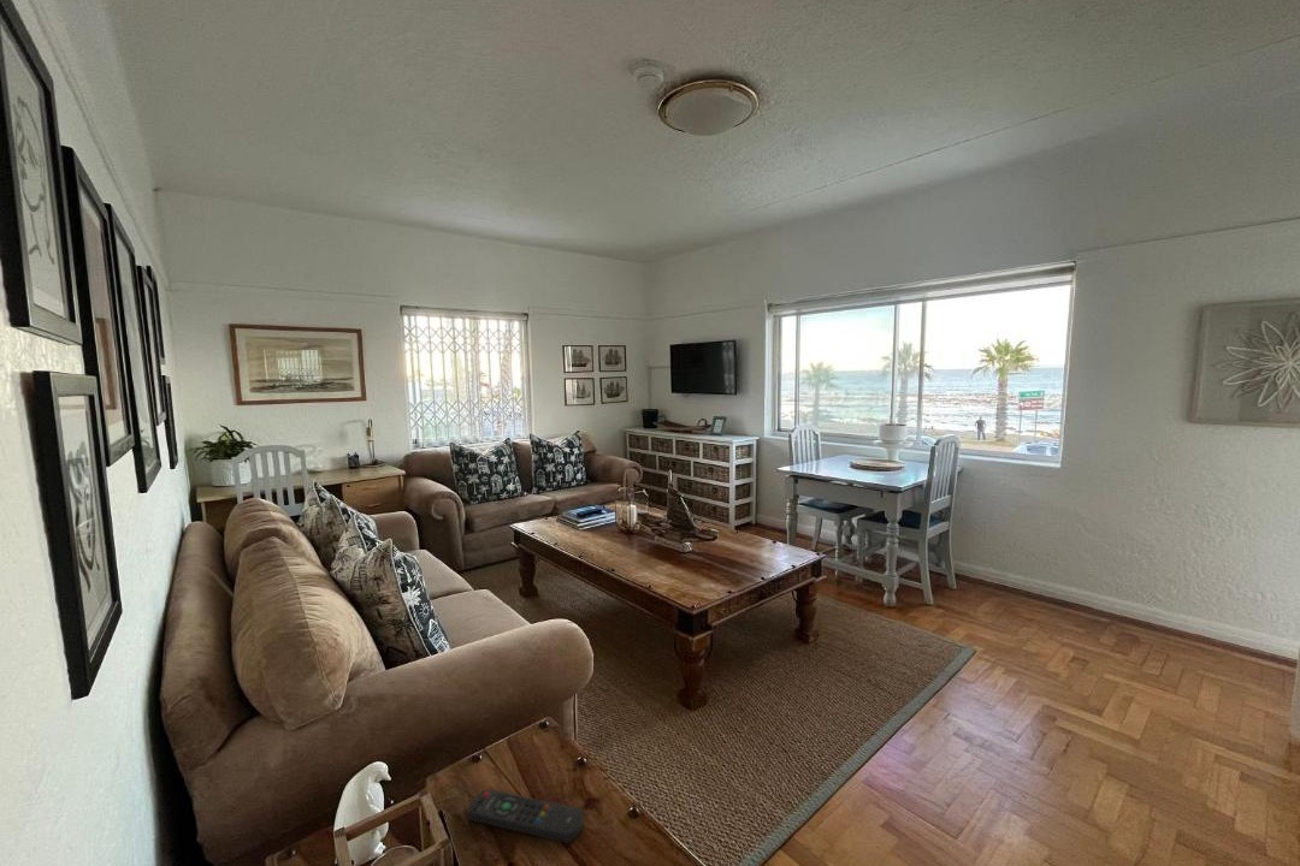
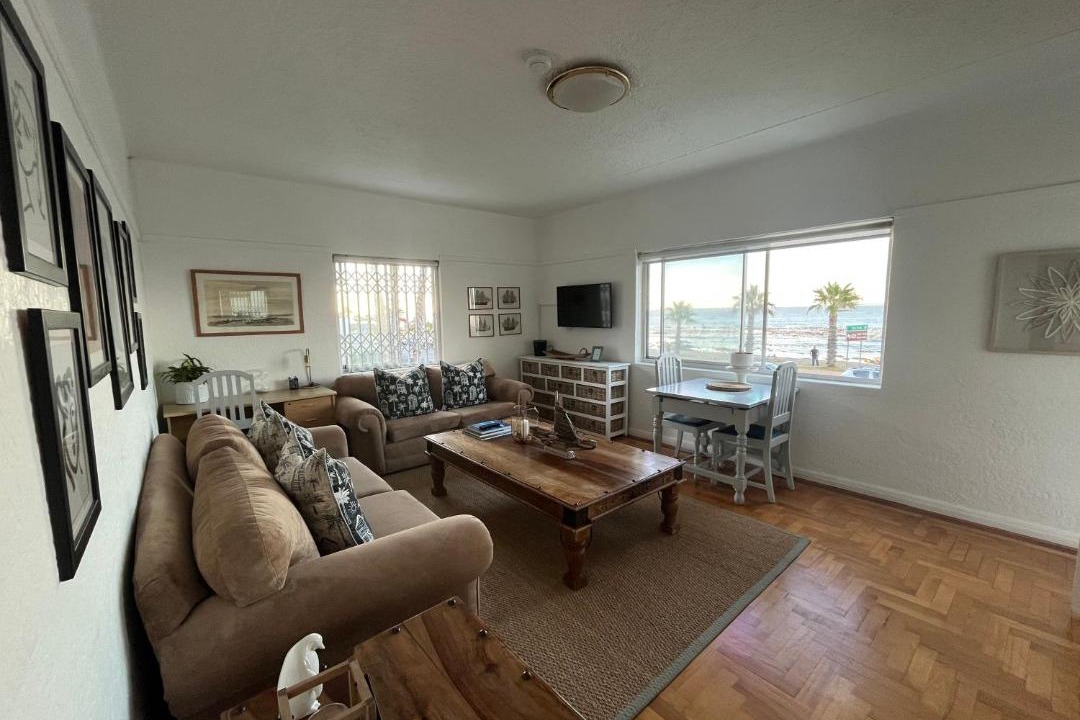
- remote control (525, 813)
